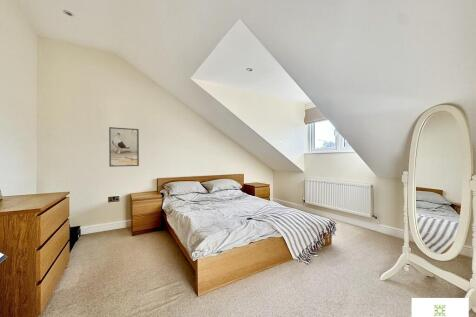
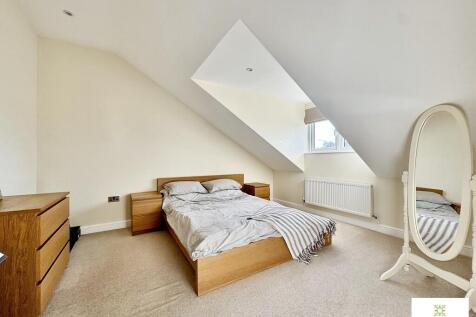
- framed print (124, 147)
